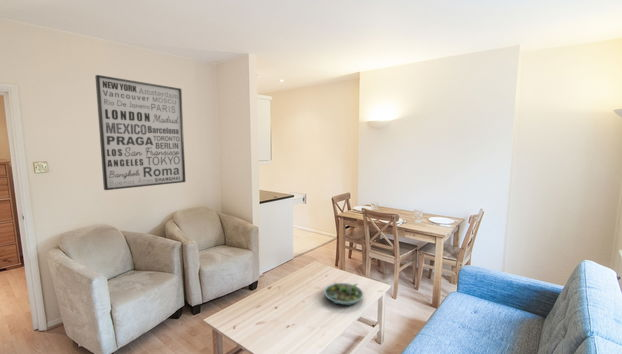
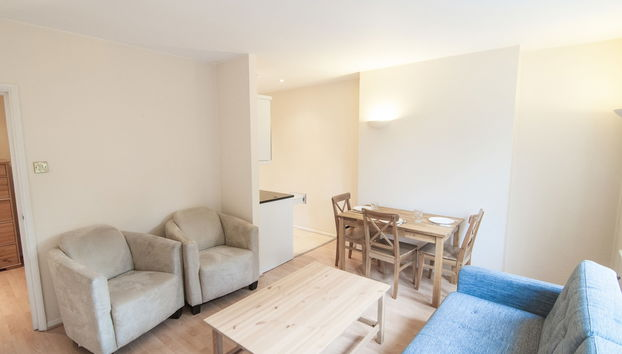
- succulent planter (343, 289)
- wall art (145, 135)
